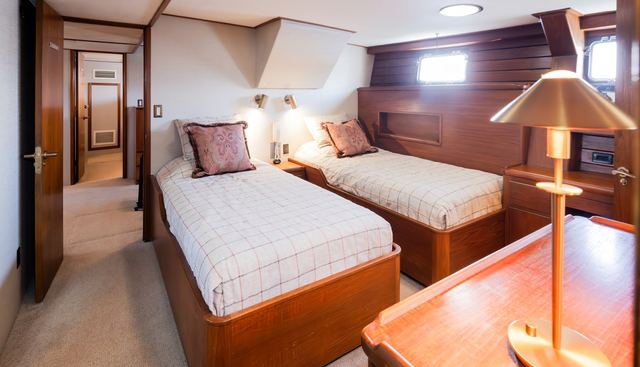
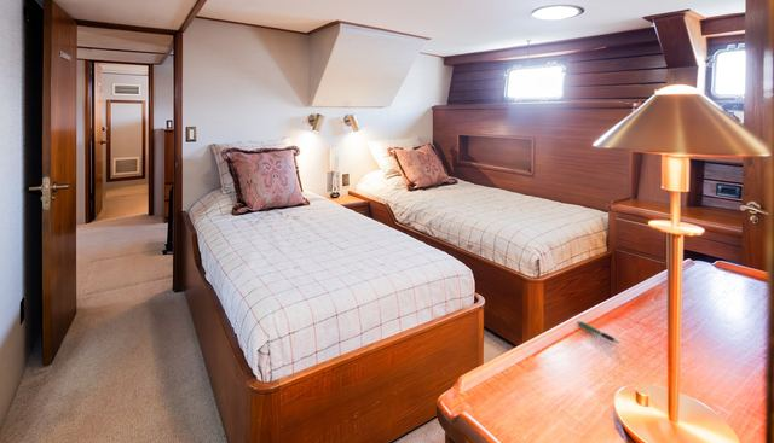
+ pen (596, 331)
